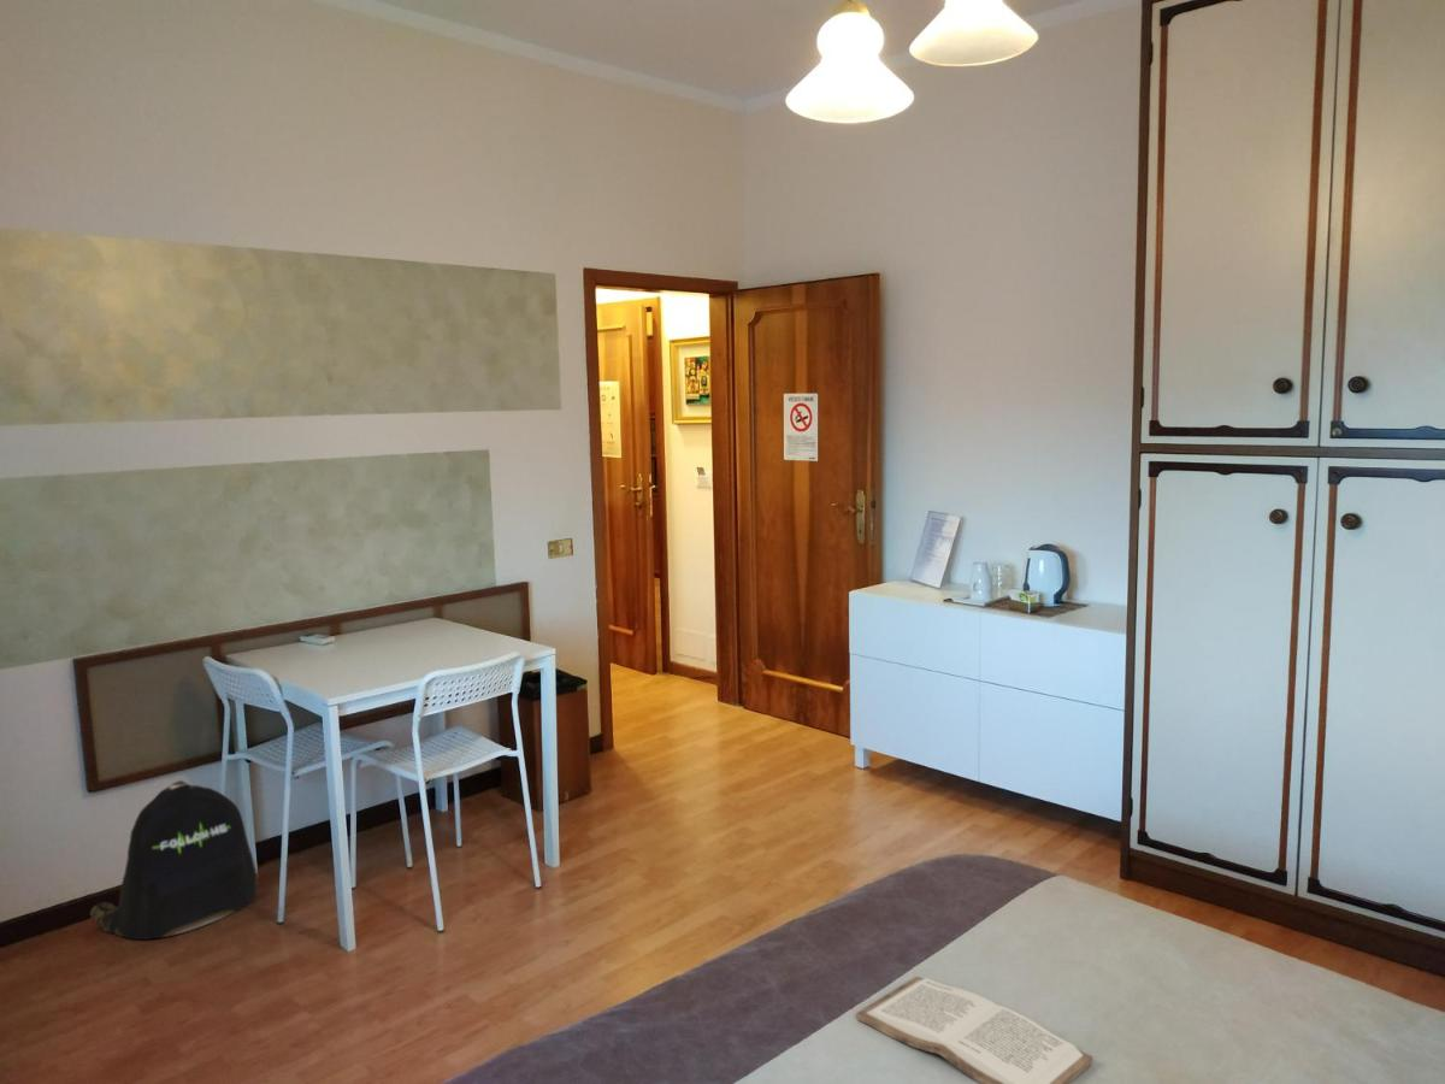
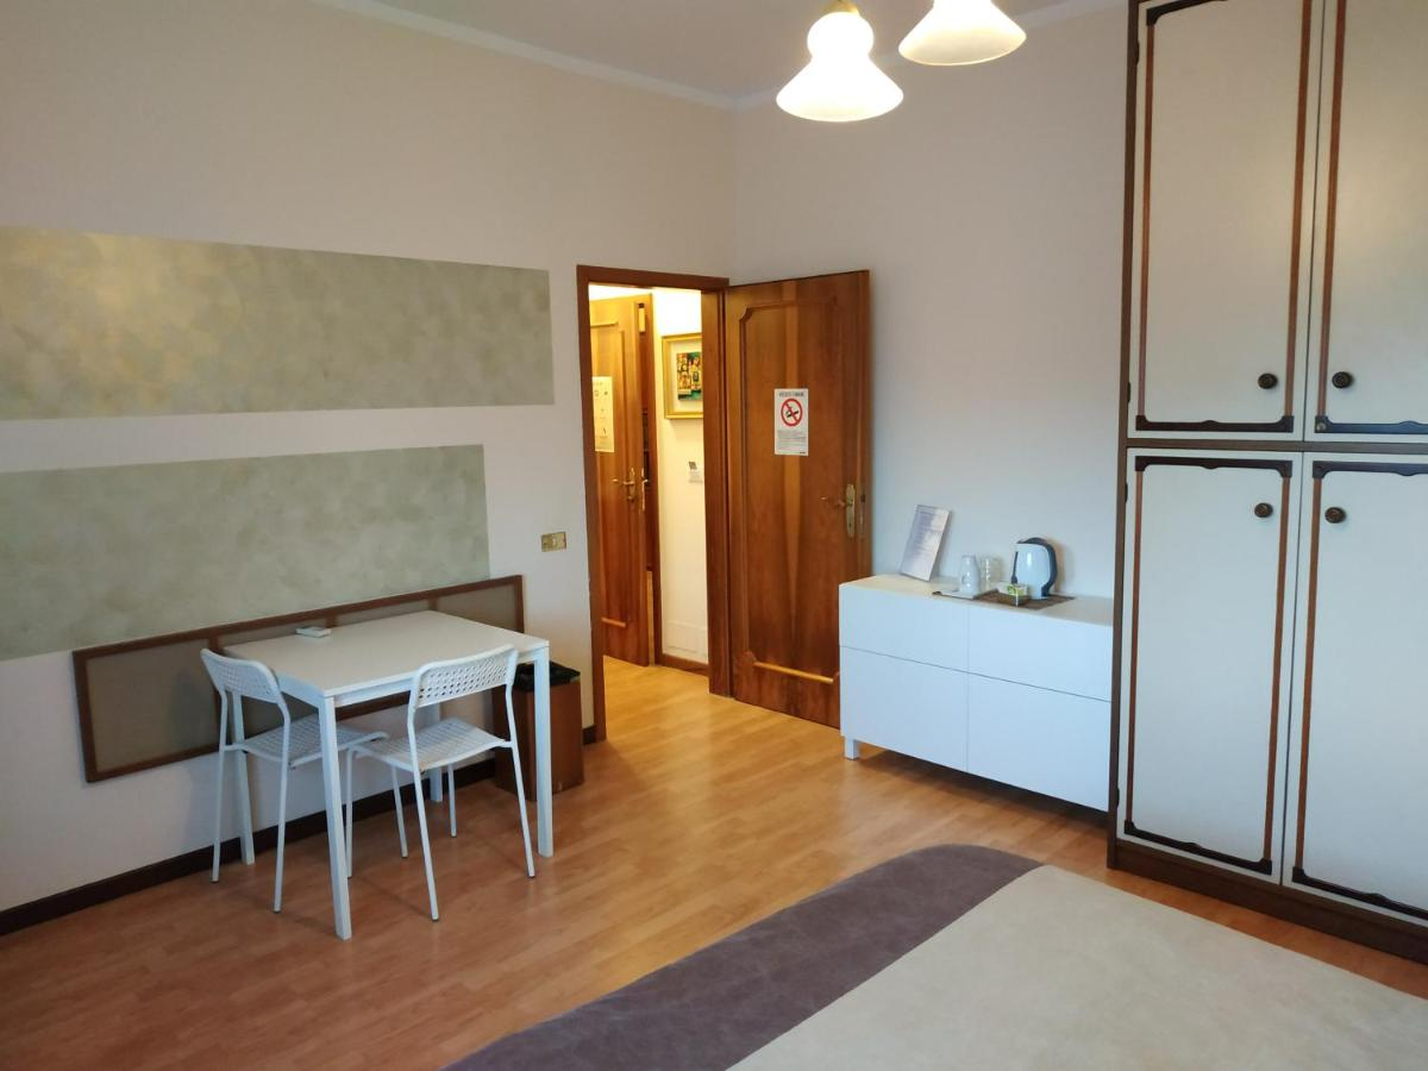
- book (969, 1030)
- backpack (176, 849)
